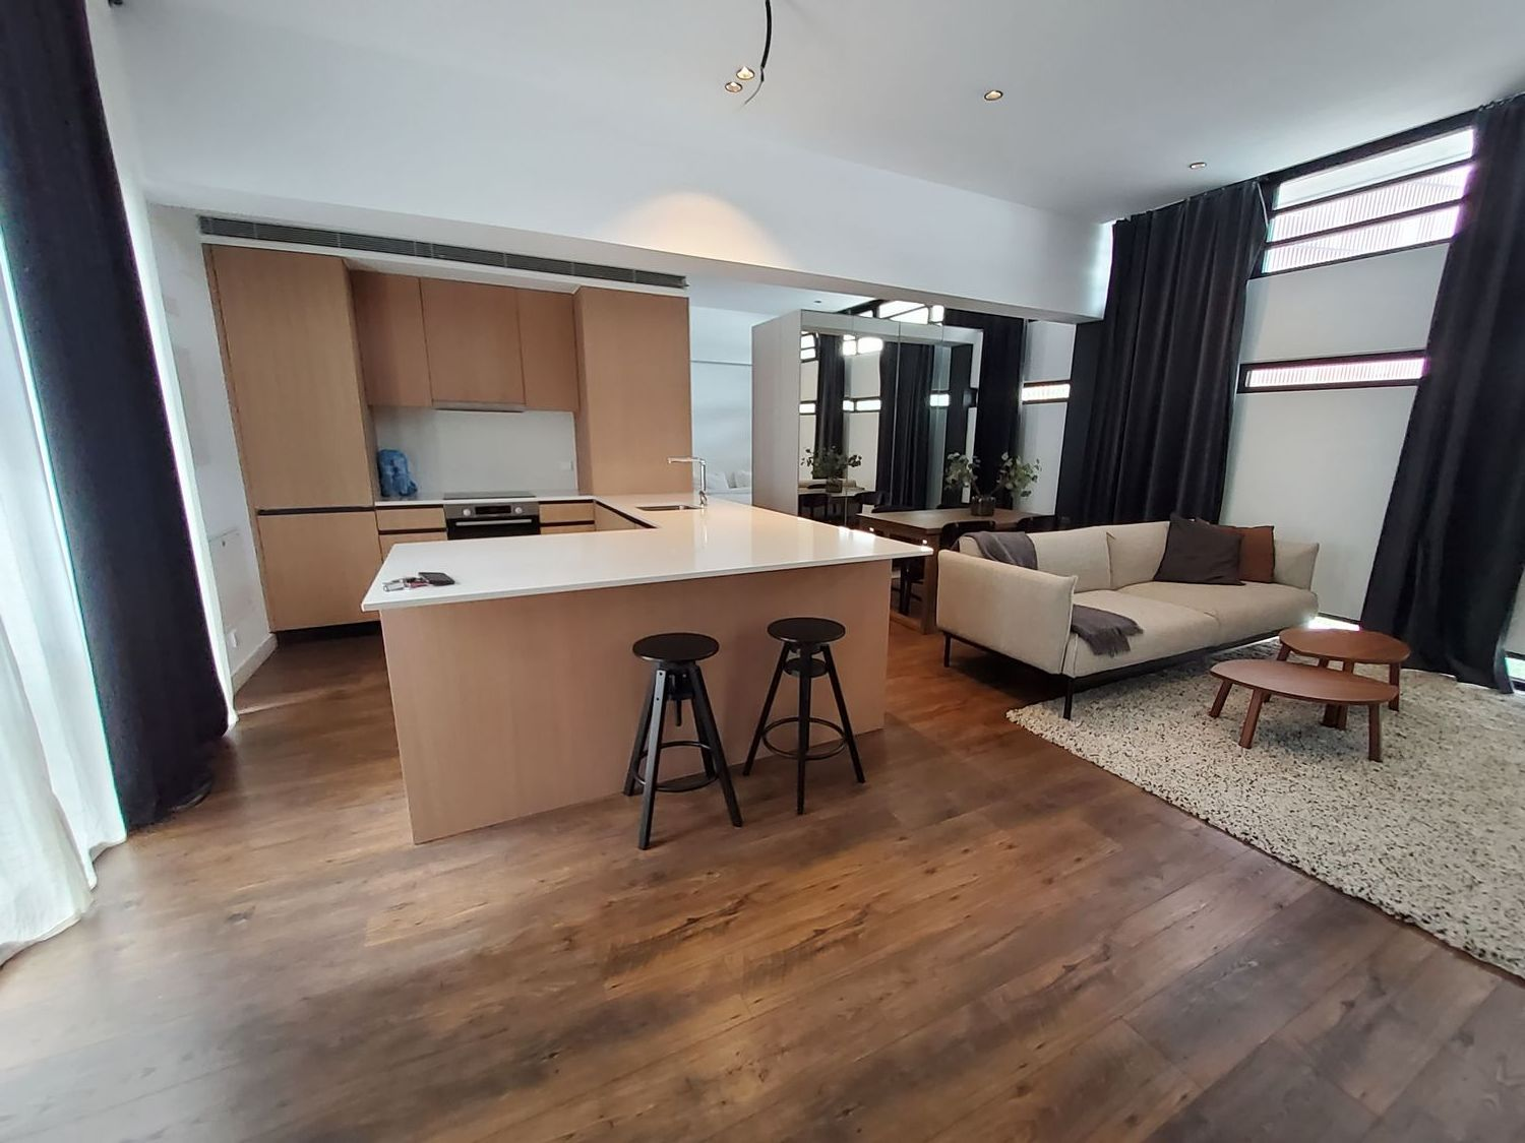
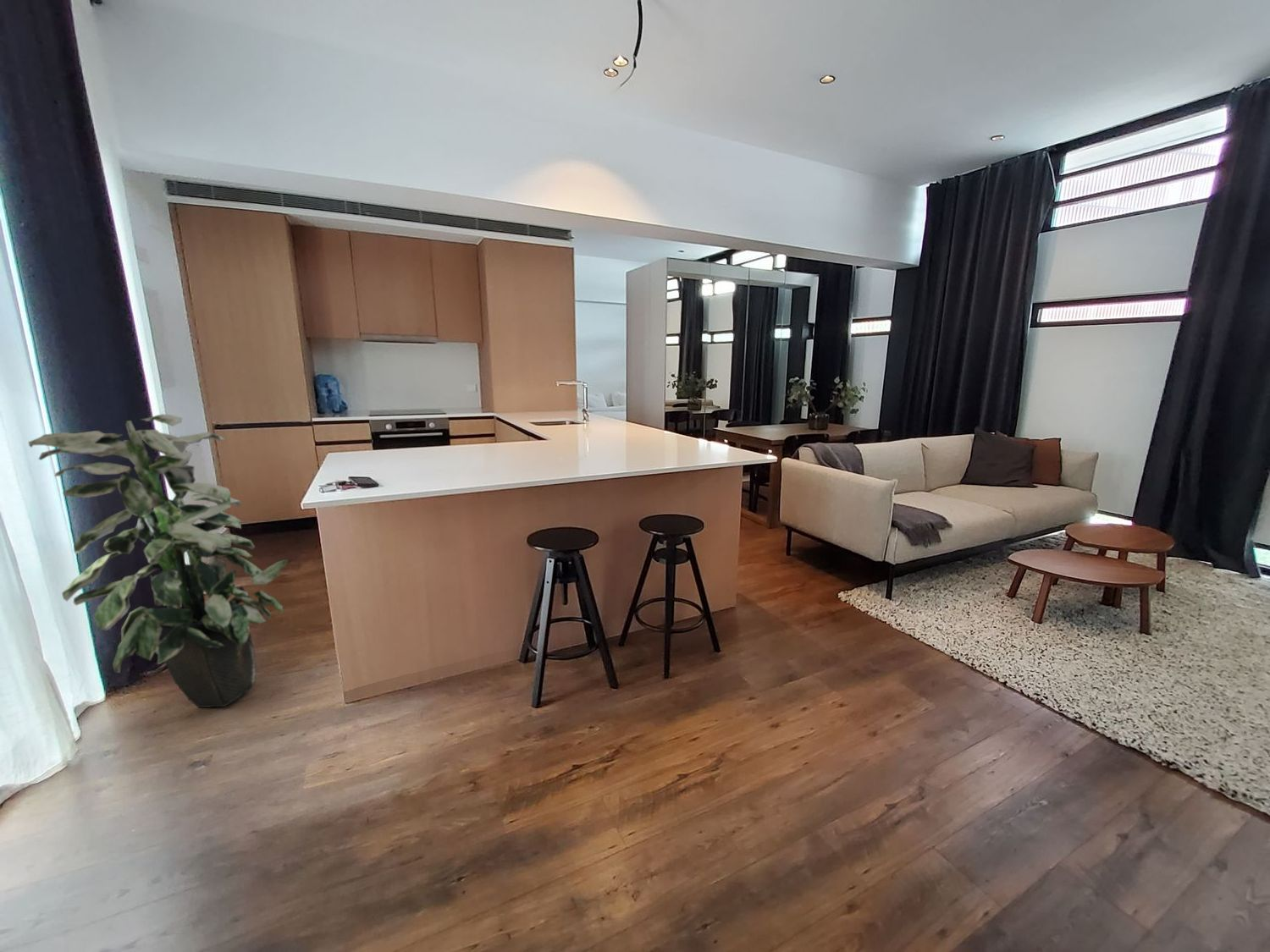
+ indoor plant (179, 567)
